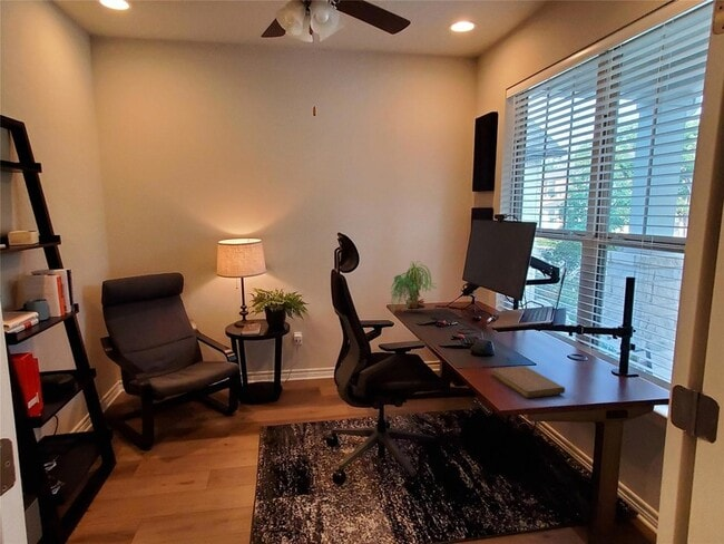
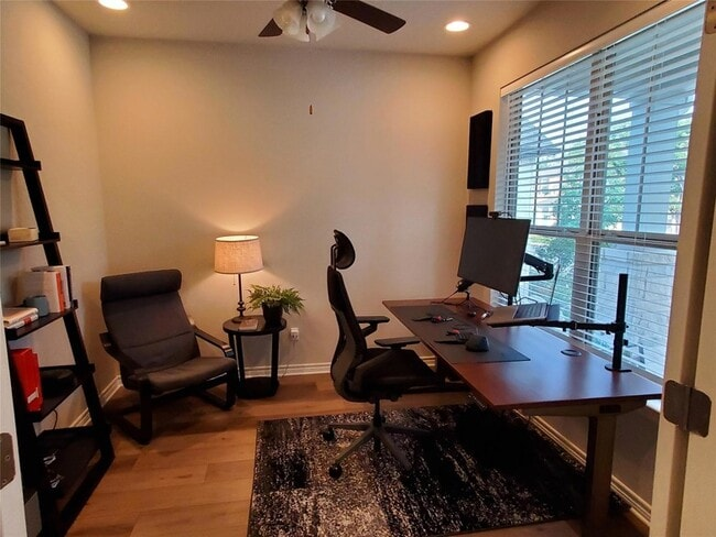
- notebook (526, 380)
- plant (414, 286)
